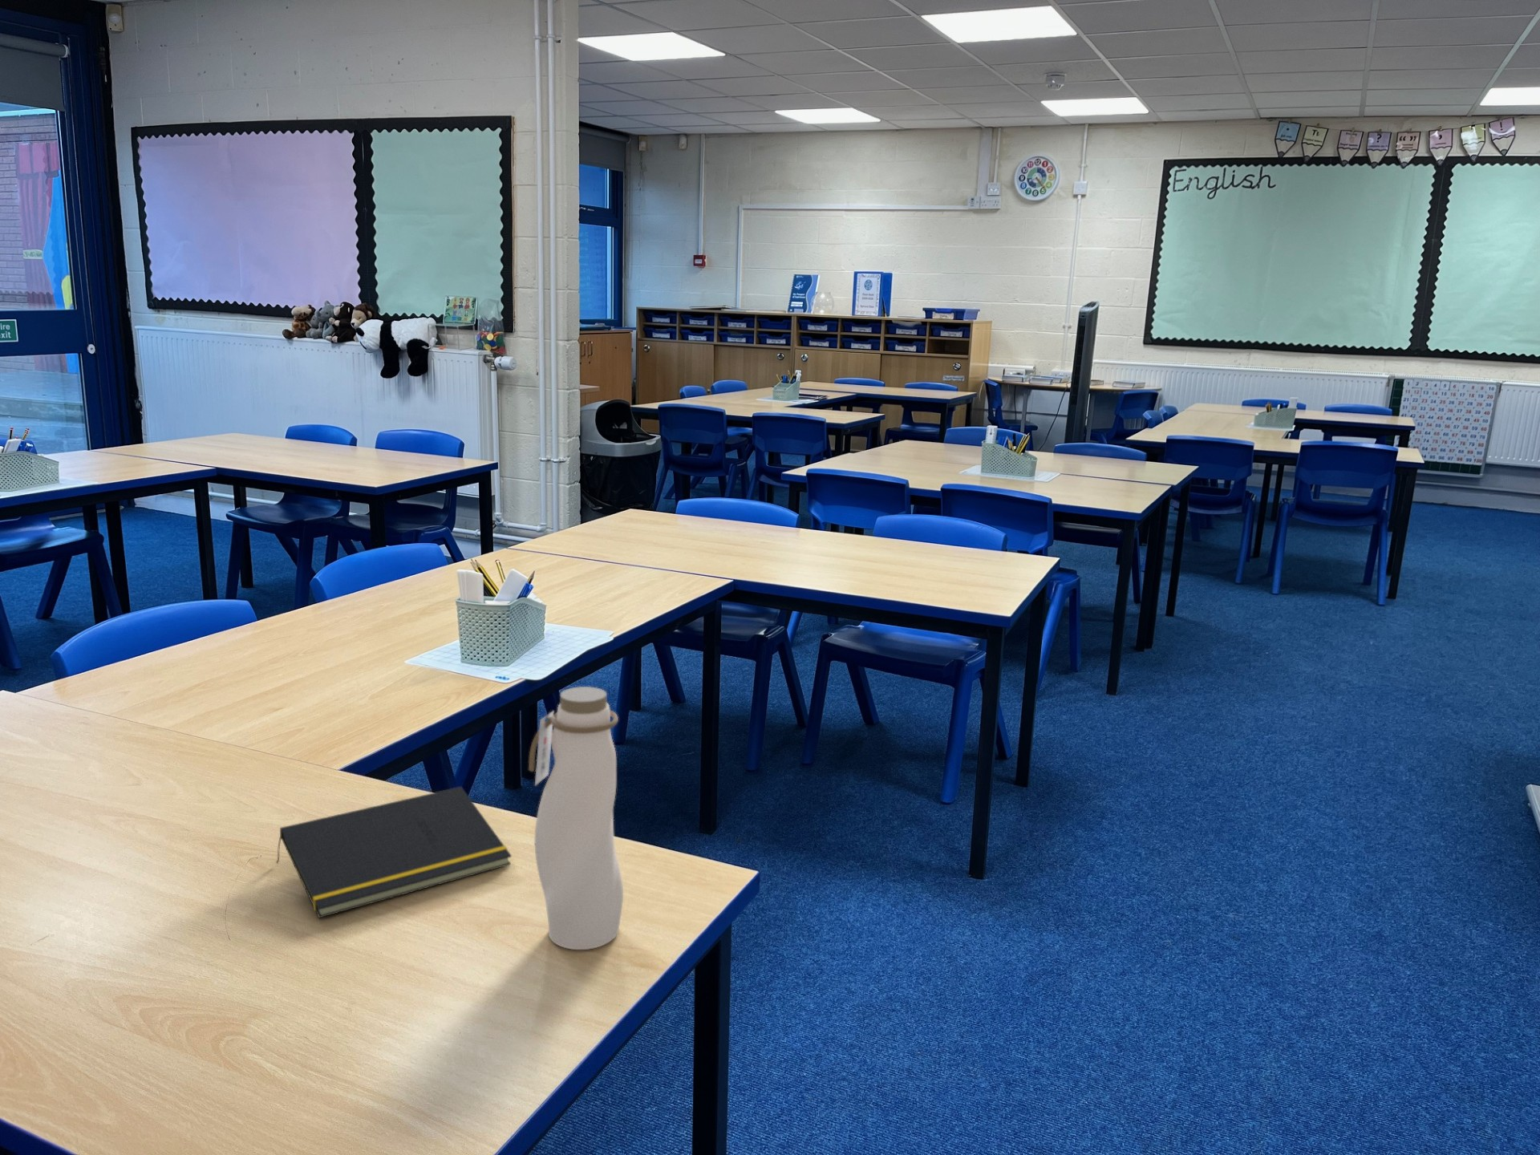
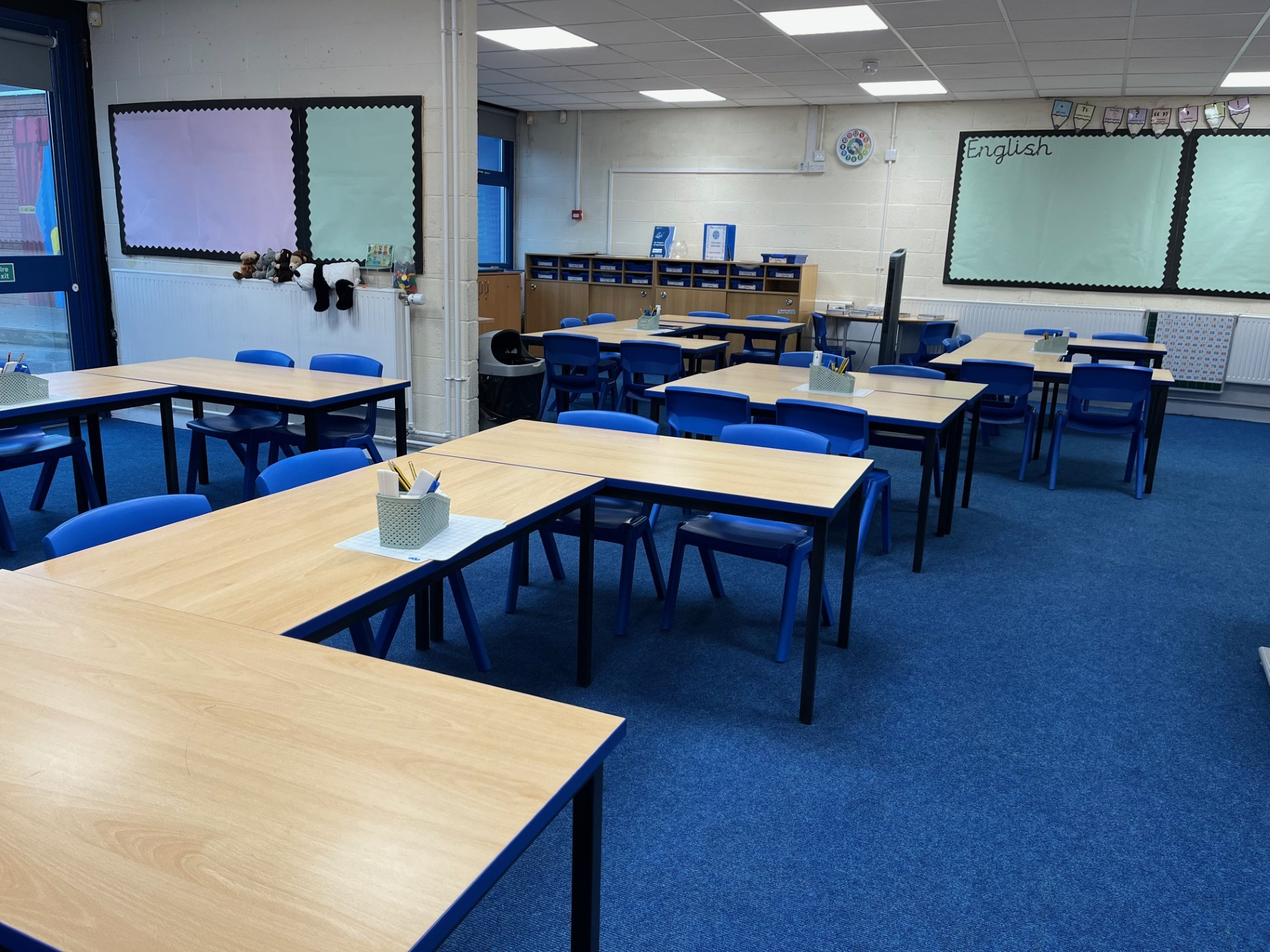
- water bottle (577, 815)
- notepad (397, 846)
